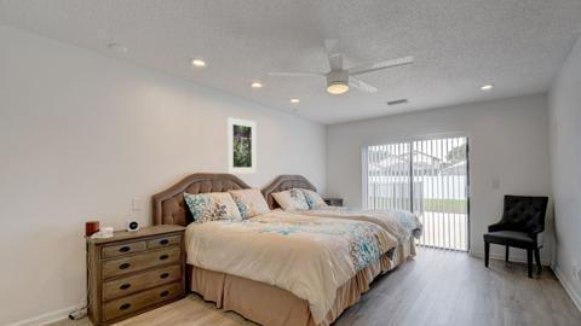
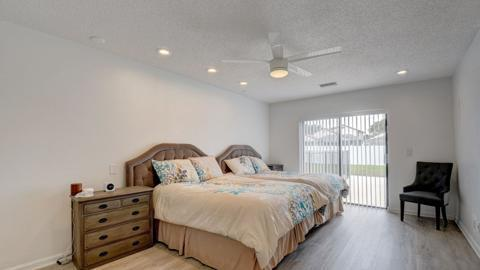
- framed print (242, 146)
